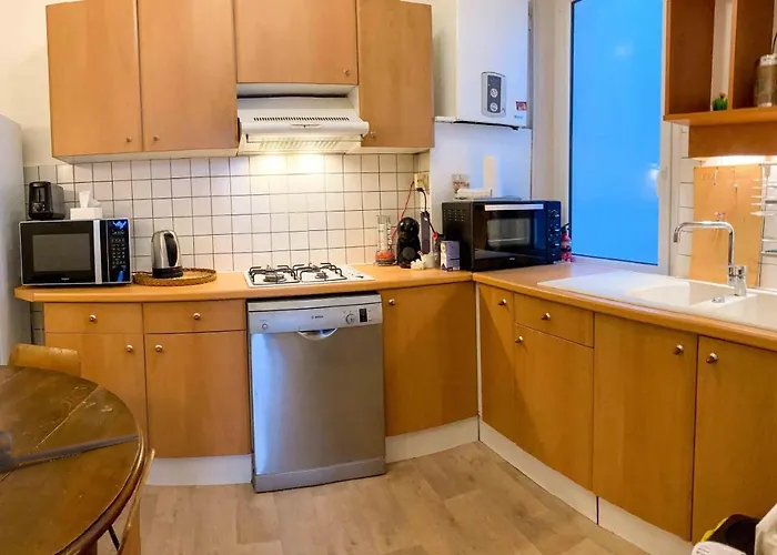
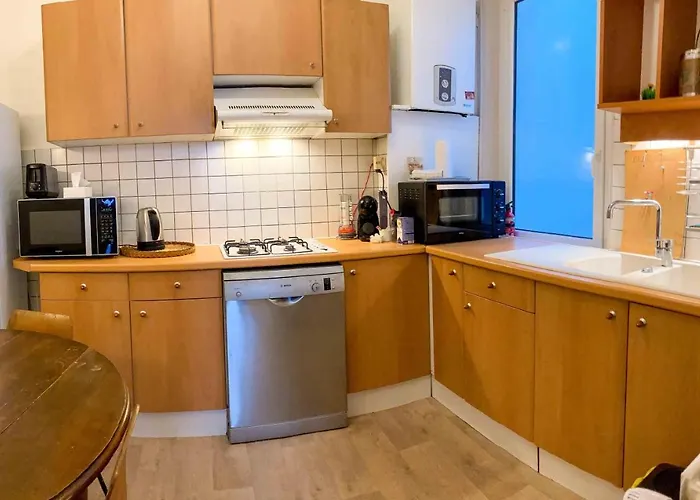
- spoon (64, 446)
